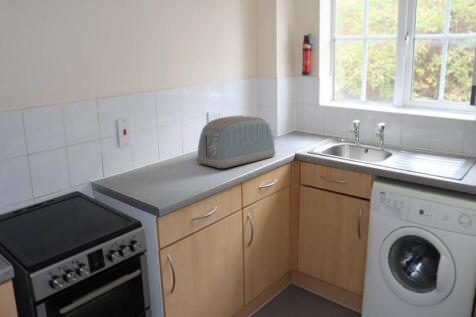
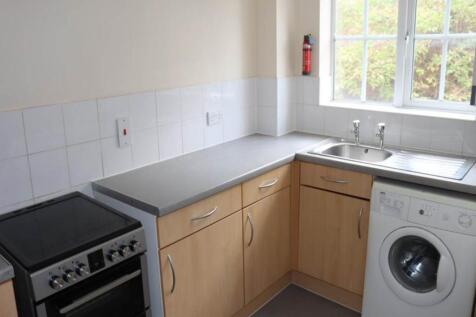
- toaster (234, 139)
